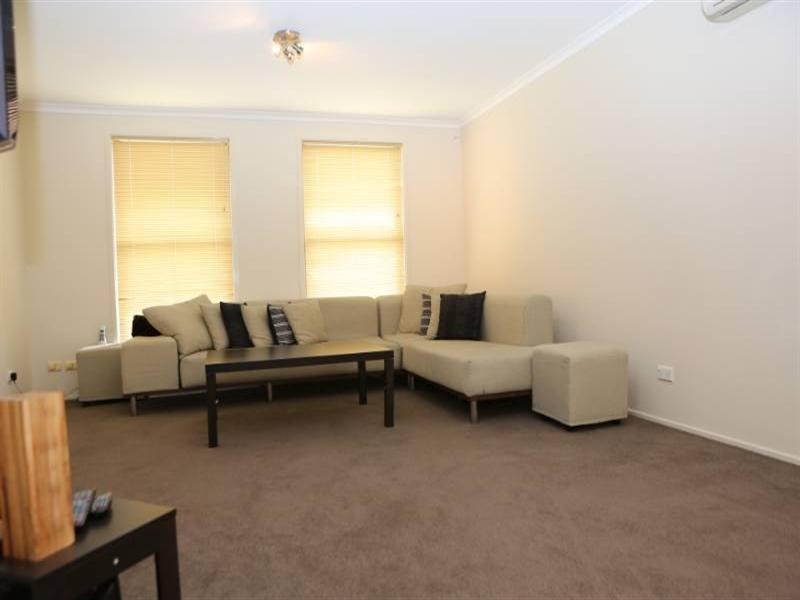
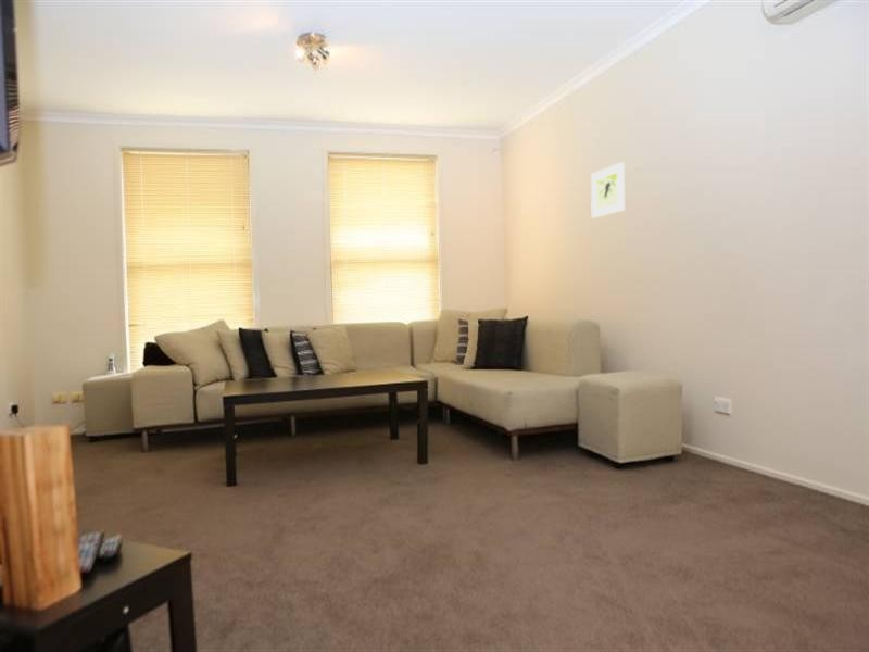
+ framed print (606, 191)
